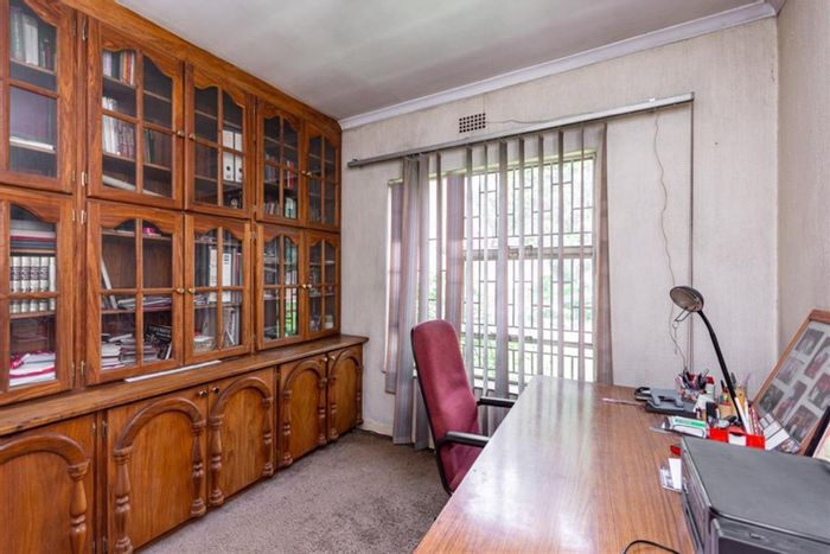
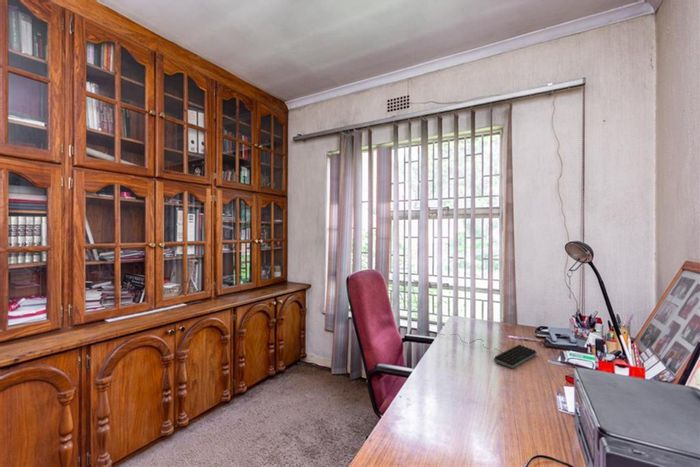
+ keyboard (483, 346)
